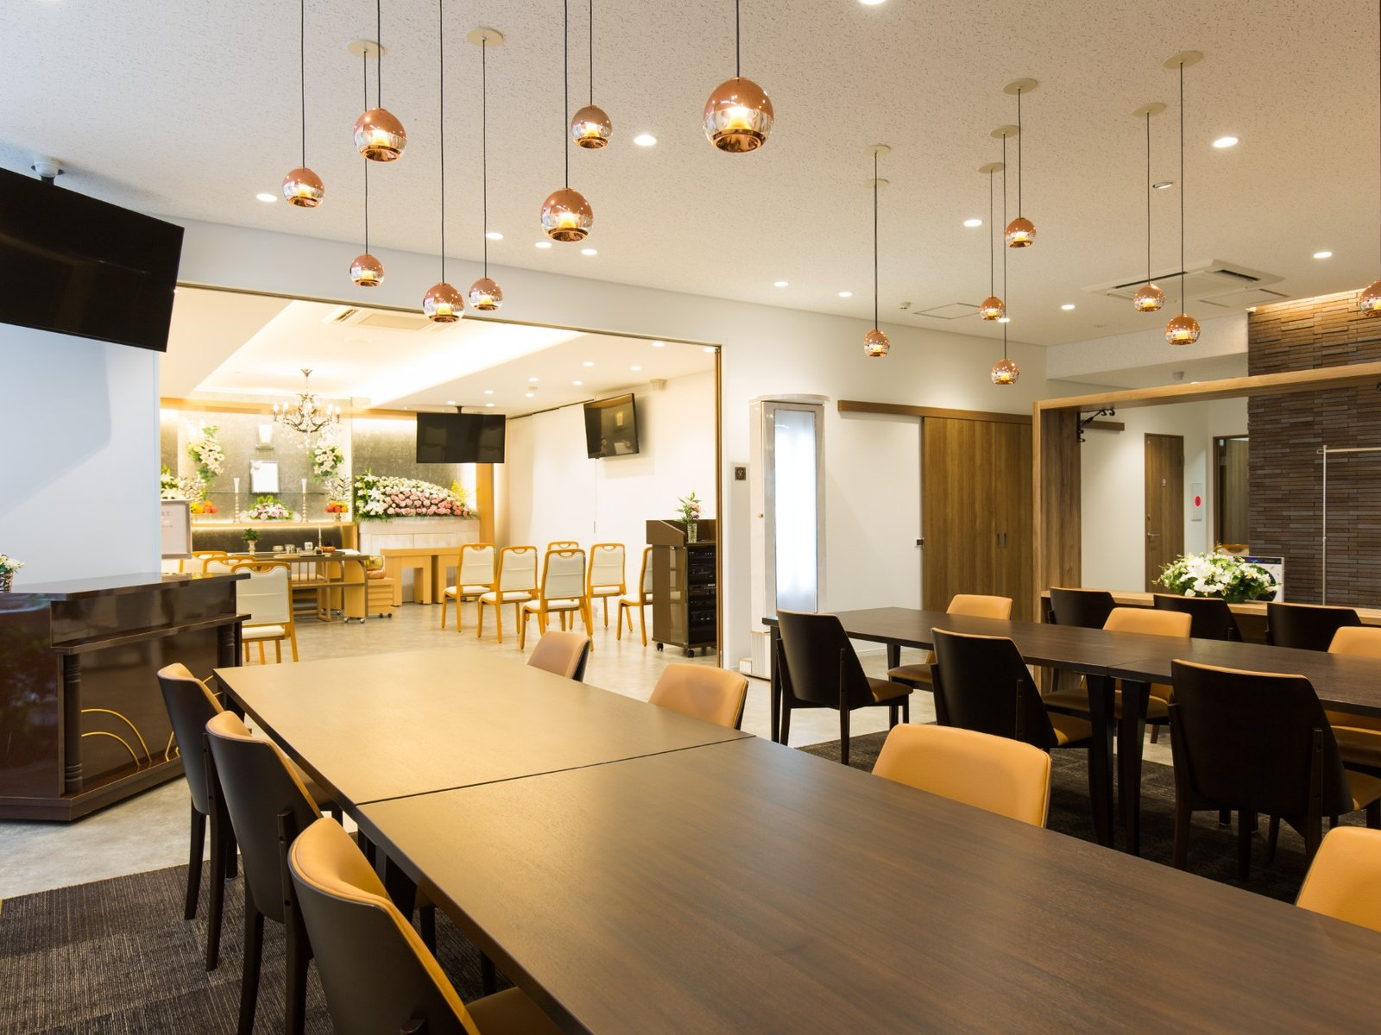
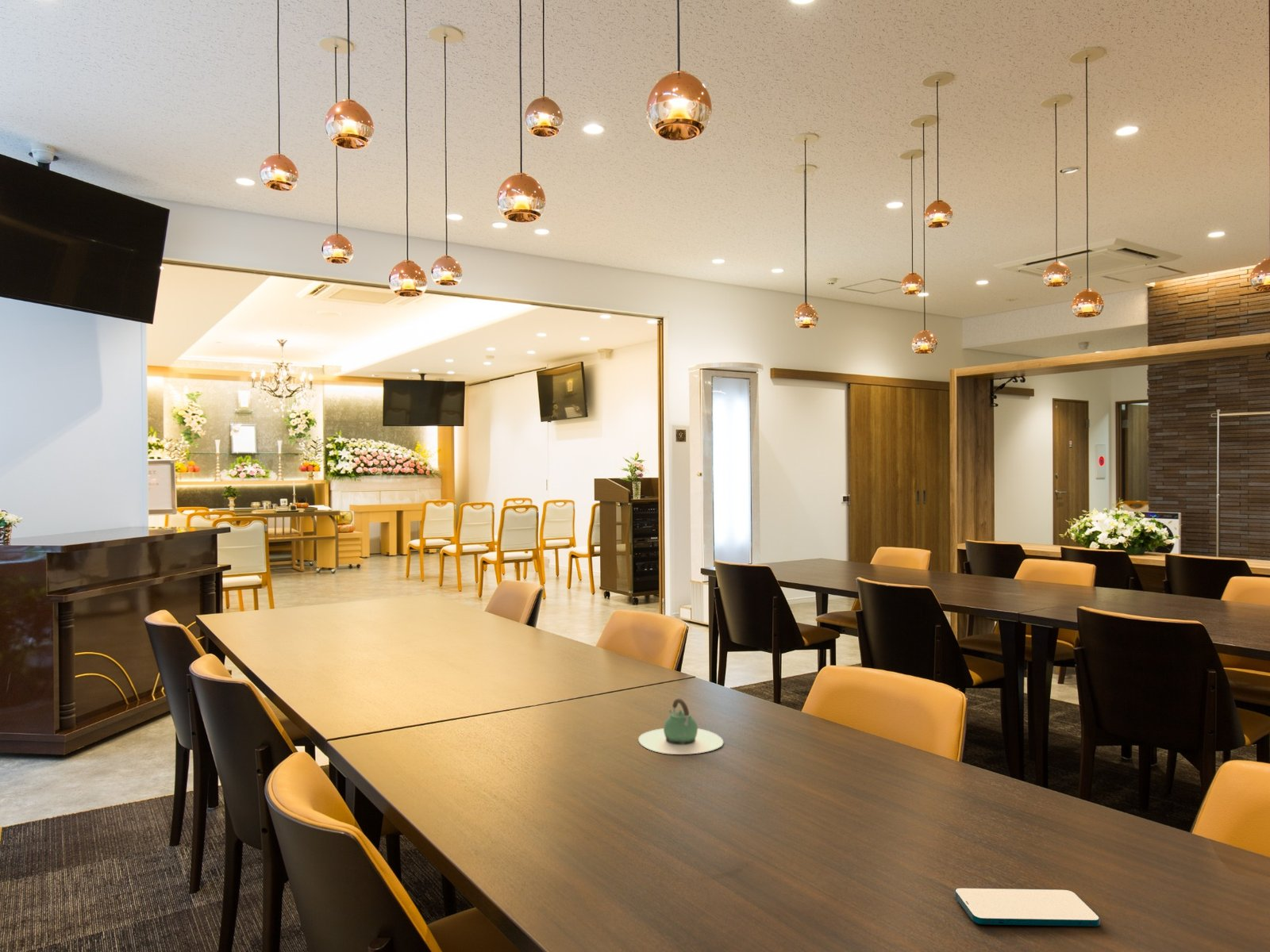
+ smartphone (1025, 906)
+ teapot (680, 720)
